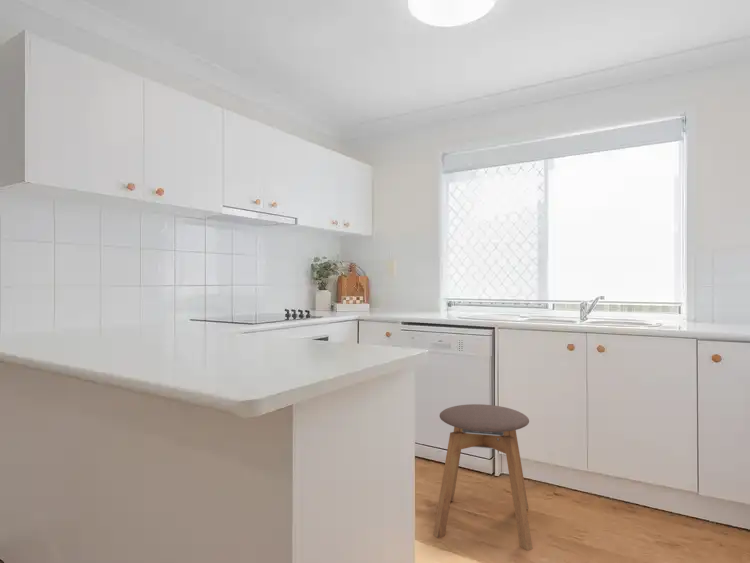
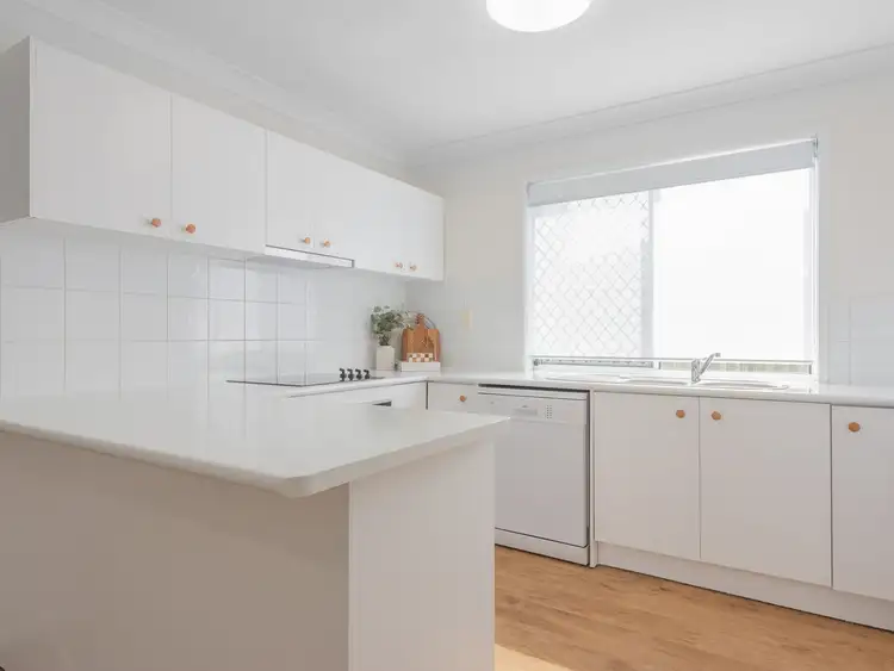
- stool (489, 448)
